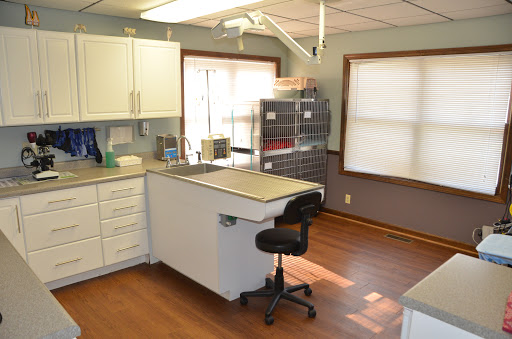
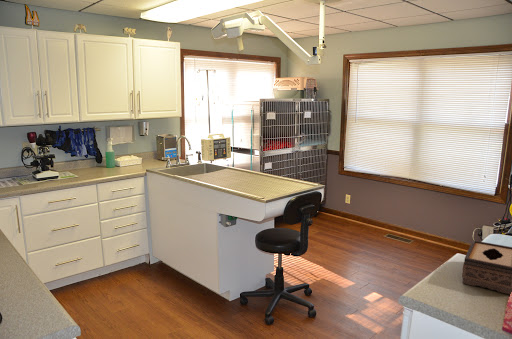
+ tissue box (490, 265)
